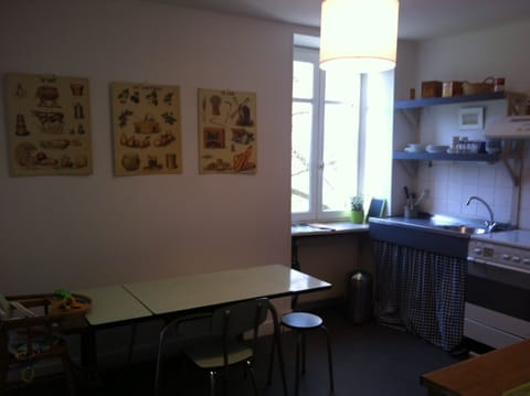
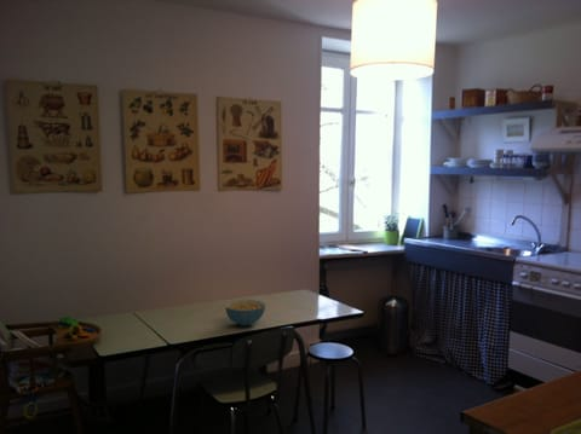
+ cereal bowl (245, 314)
